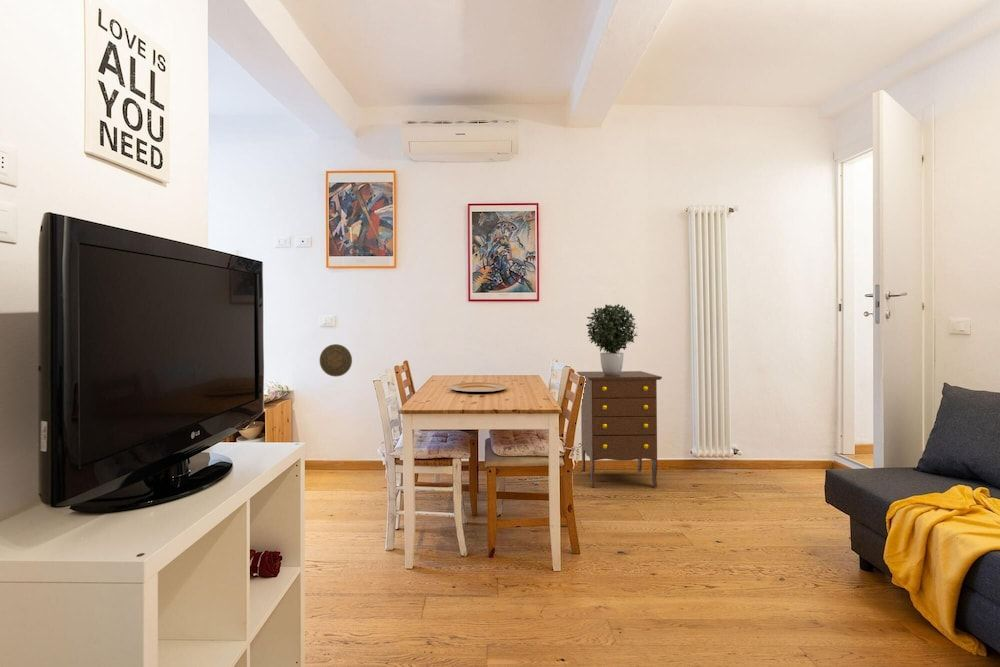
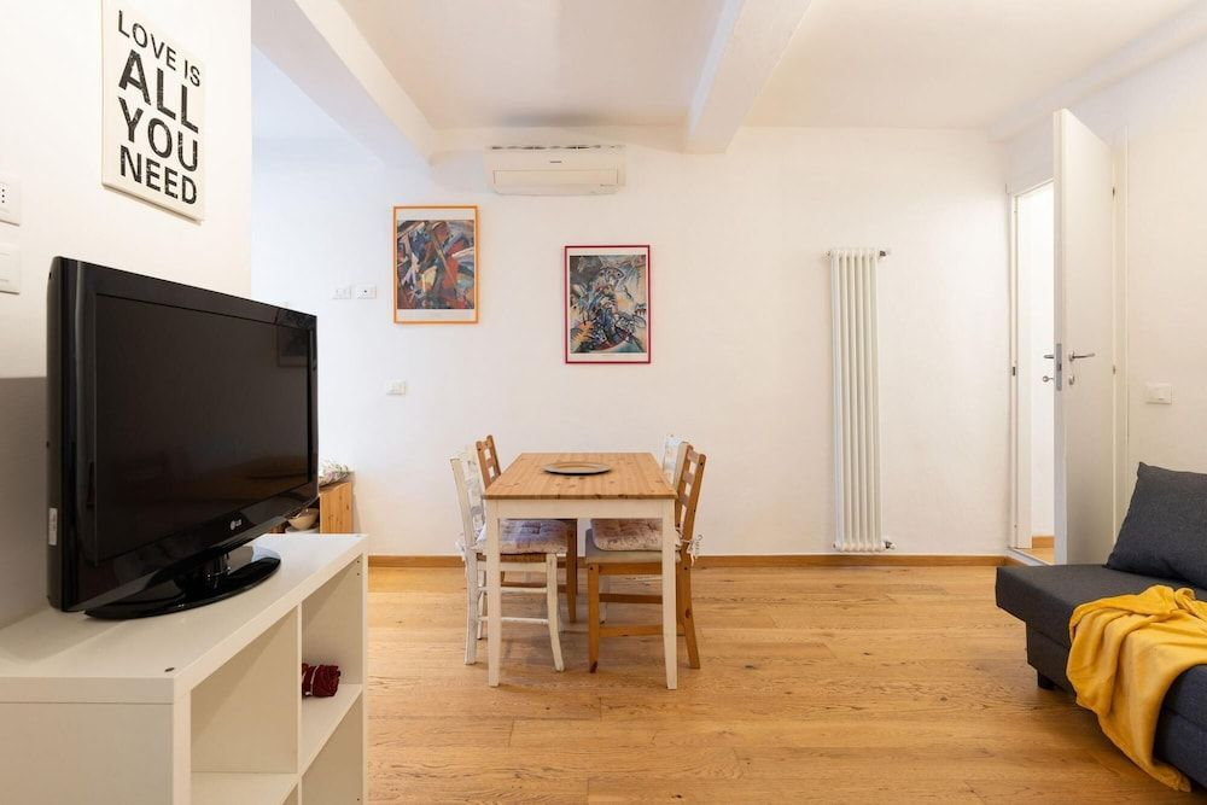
- potted plant (612, 339)
- decorative plate (335, 360)
- dresser (617, 426)
